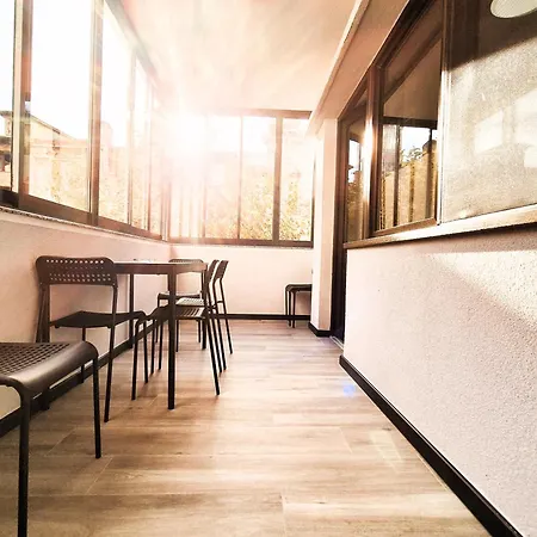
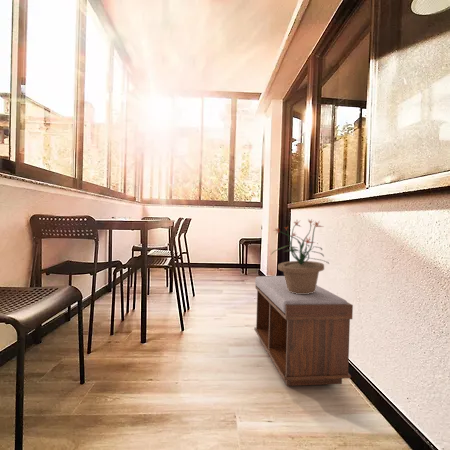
+ potted plant (303, 255)
+ bench (293, 321)
